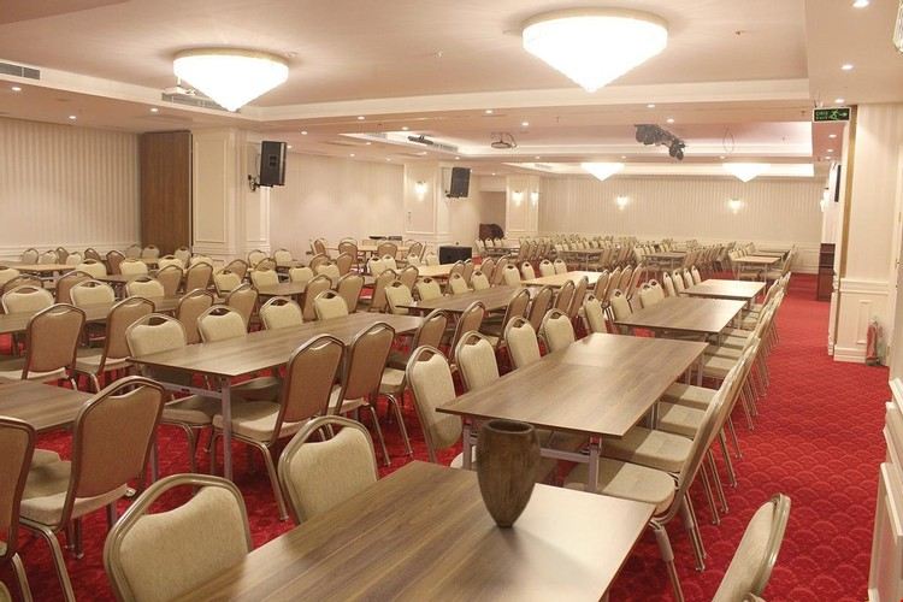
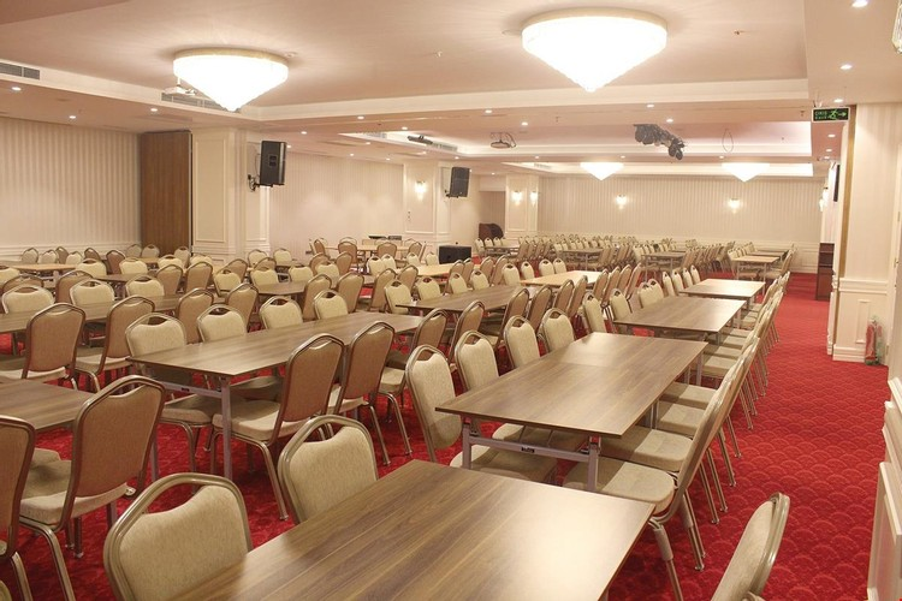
- vase (506, 474)
